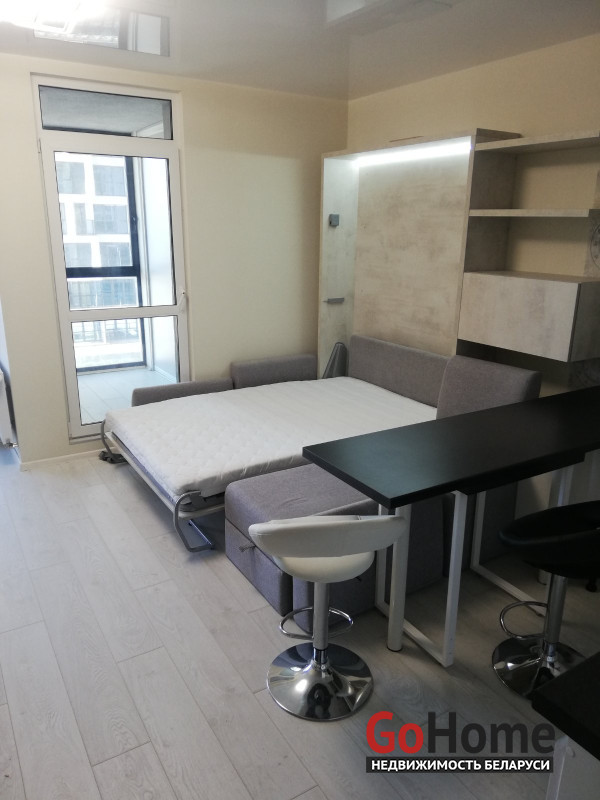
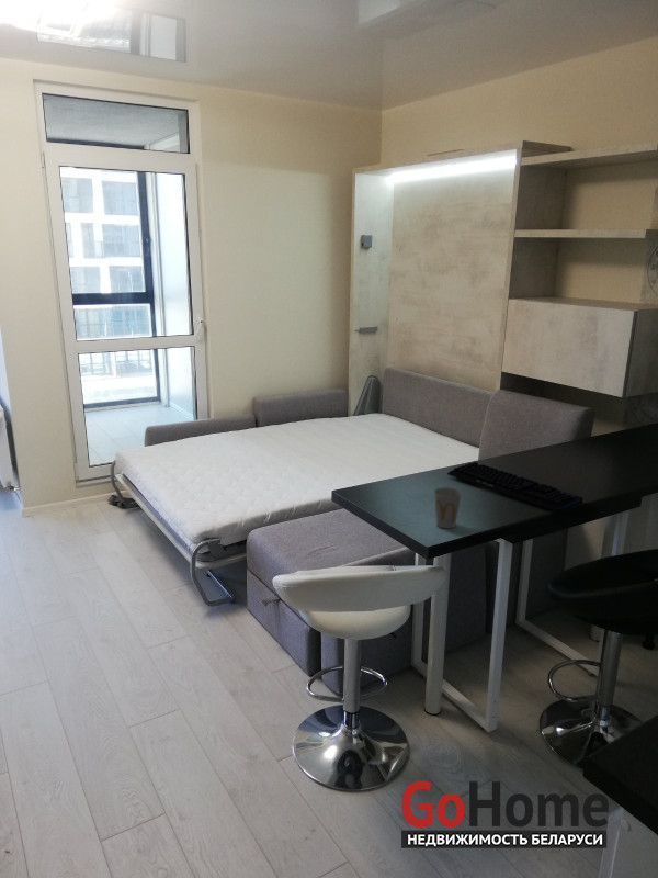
+ keyboard (510, 484)
+ cup (446, 508)
